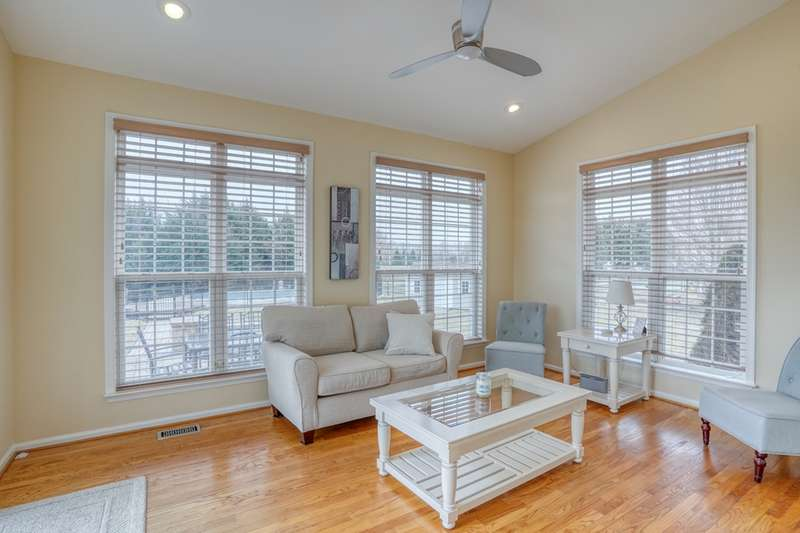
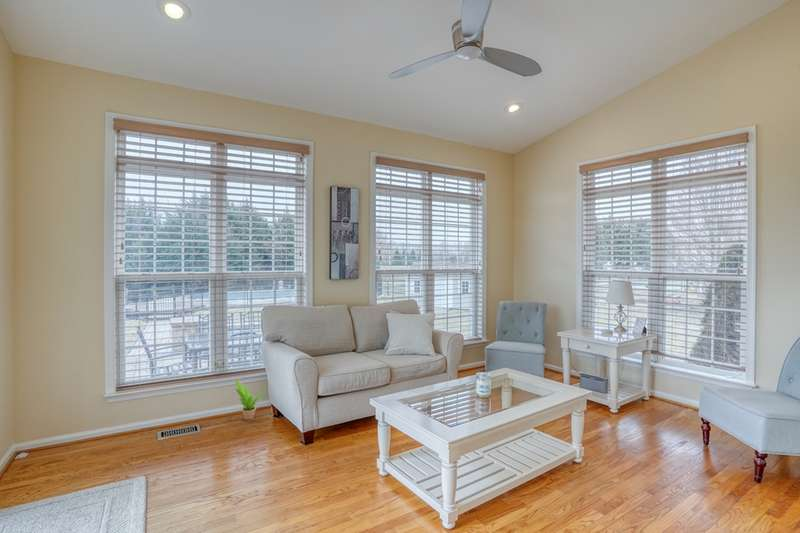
+ potted plant (249, 400)
